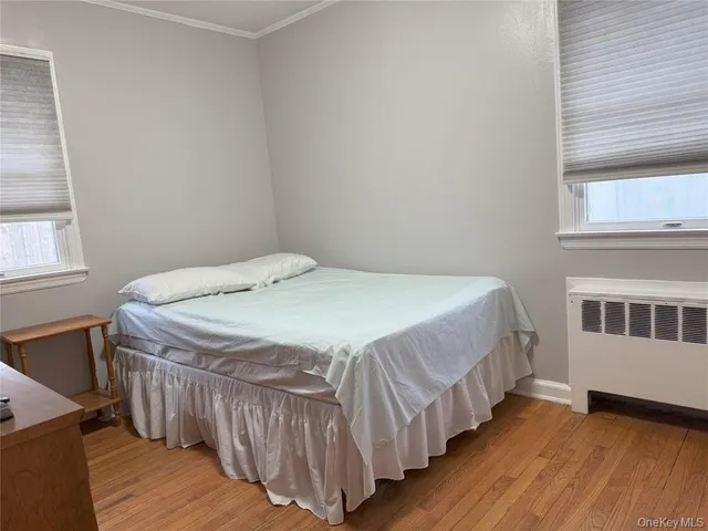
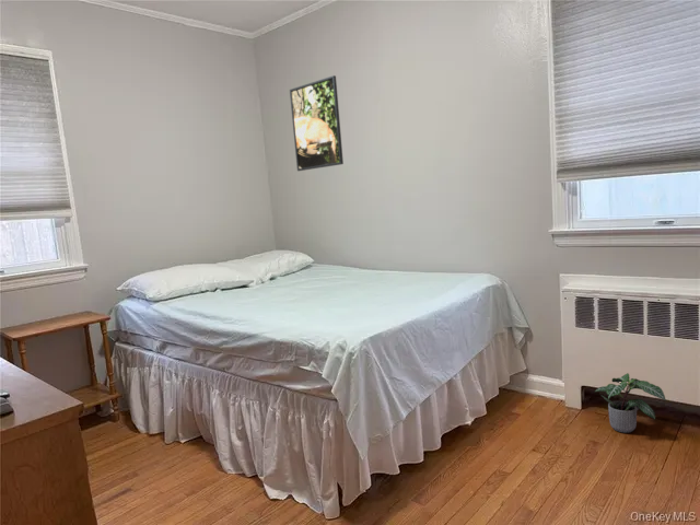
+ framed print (315, 126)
+ potted plant (629, 402)
